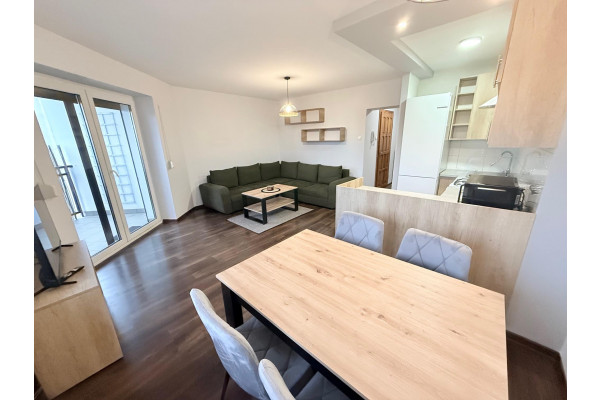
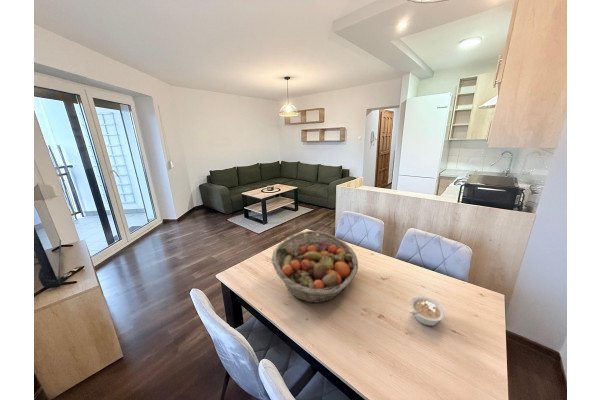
+ fruit basket (316, 263)
+ legume (426, 312)
